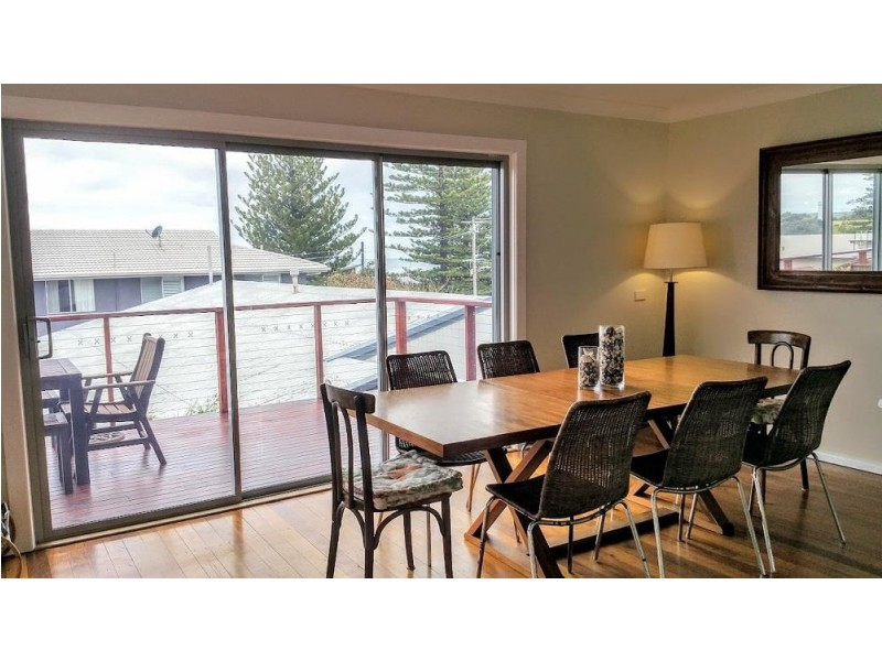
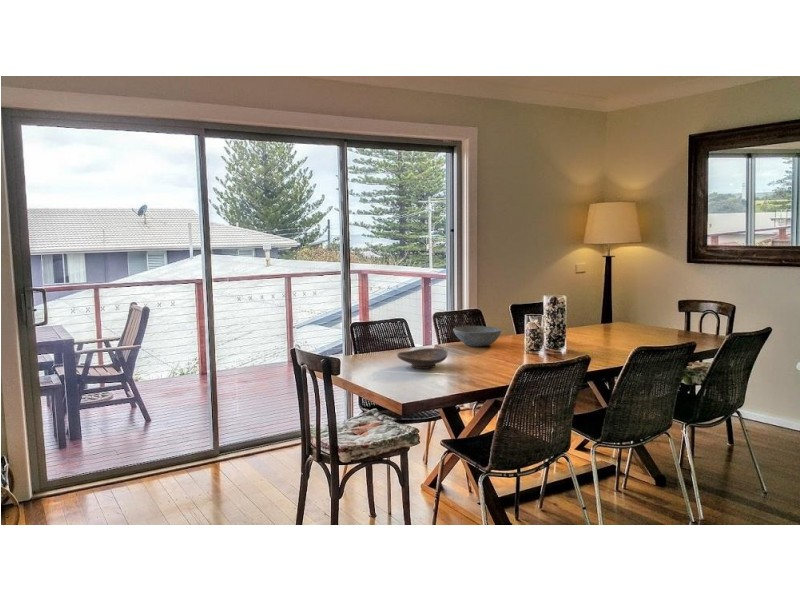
+ decorative bowl (422, 359)
+ bowl (477, 337)
